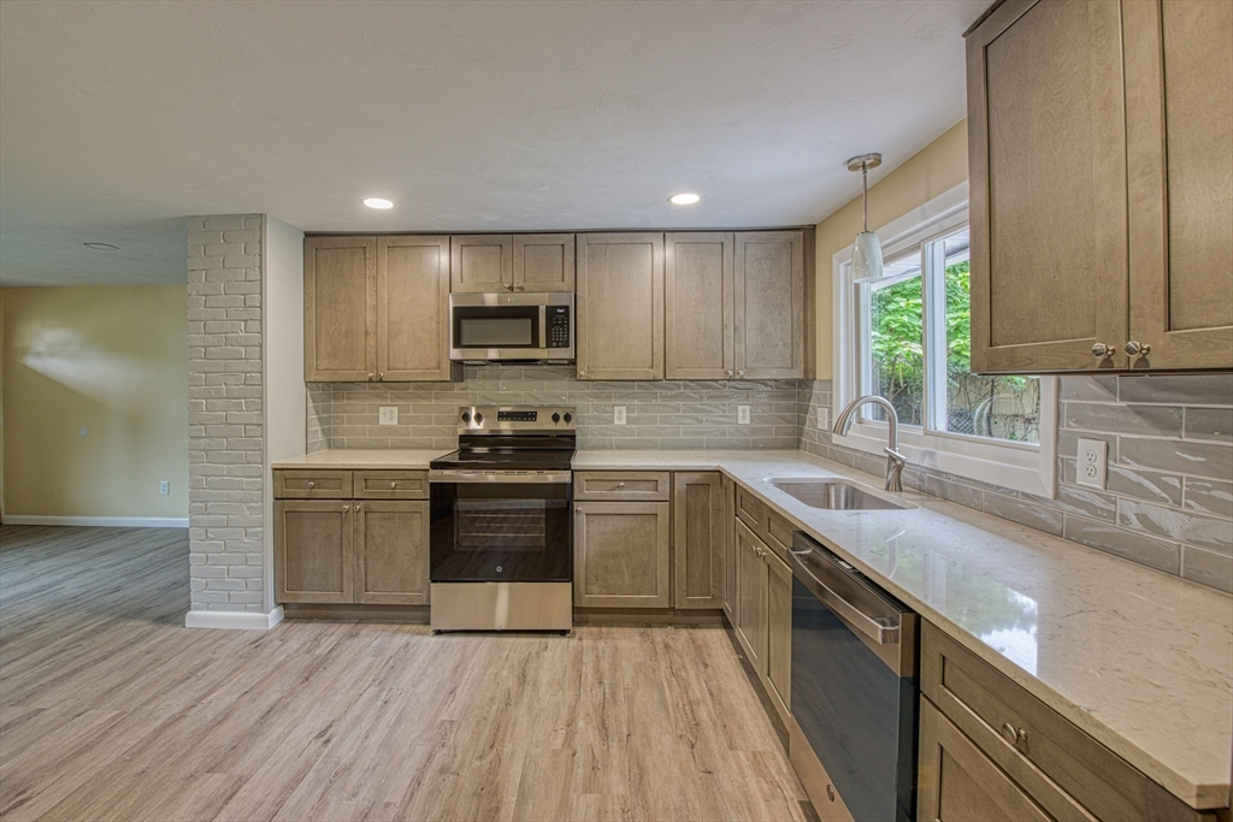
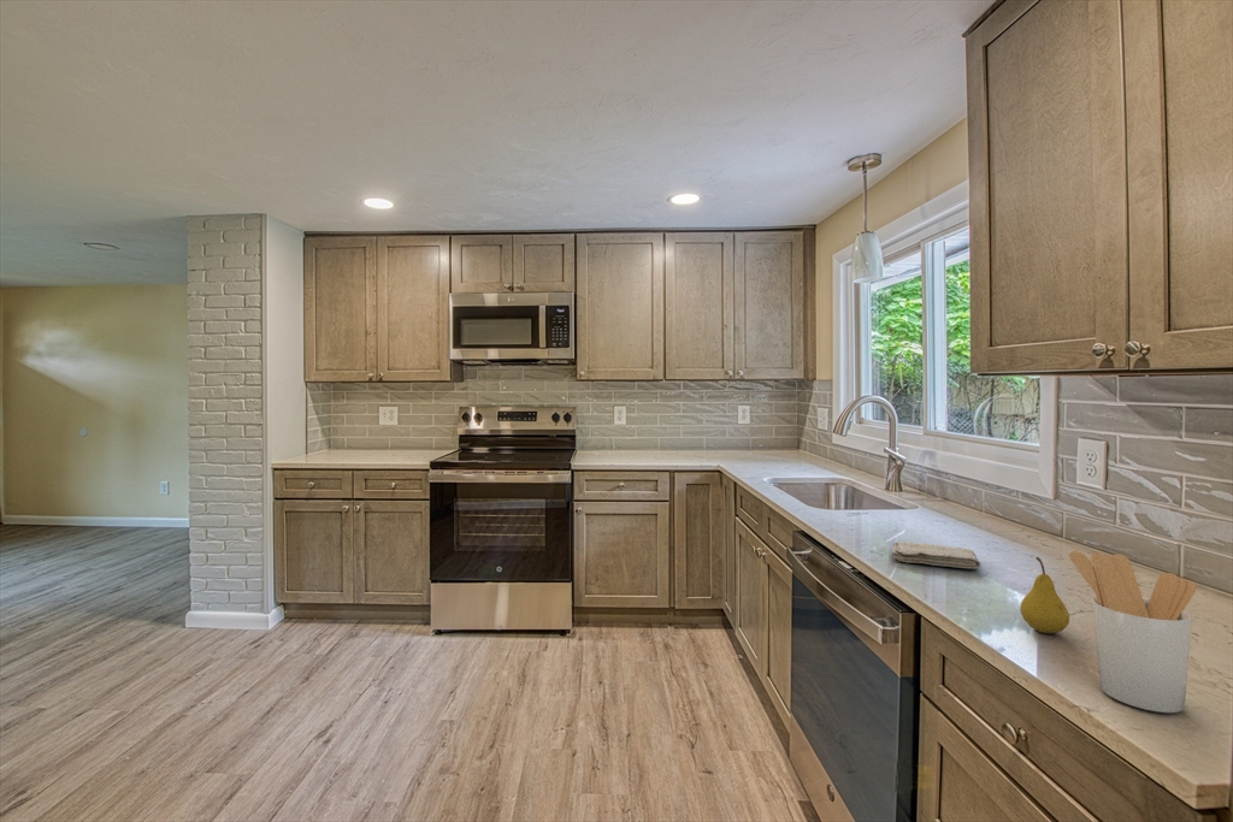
+ fruit (1044, 595)
+ utensil holder (1125, 622)
+ washcloth (933, 554)
